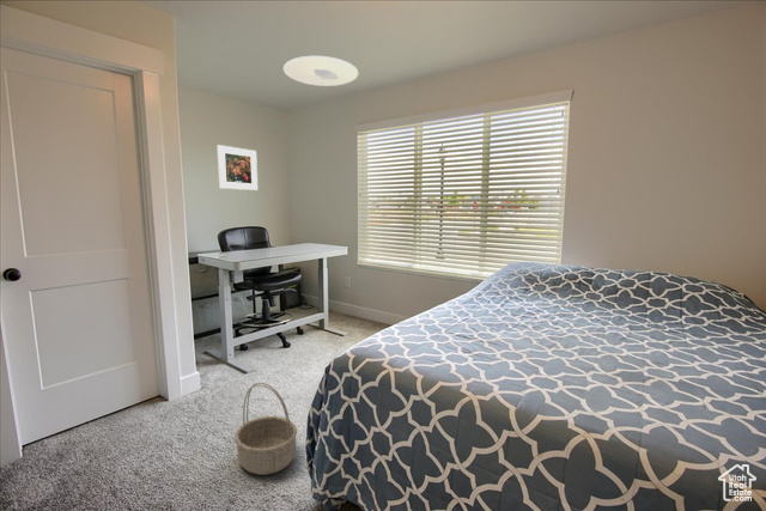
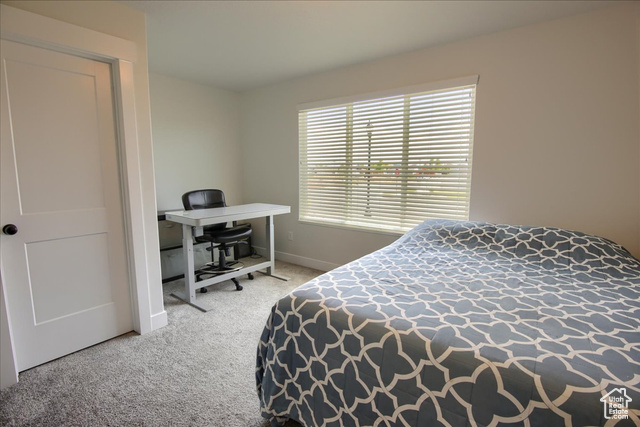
- basket (266, 422)
- ceiling light (321, 68)
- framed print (238, 169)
